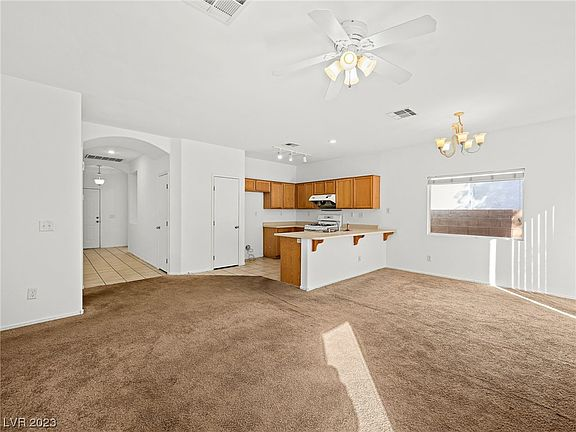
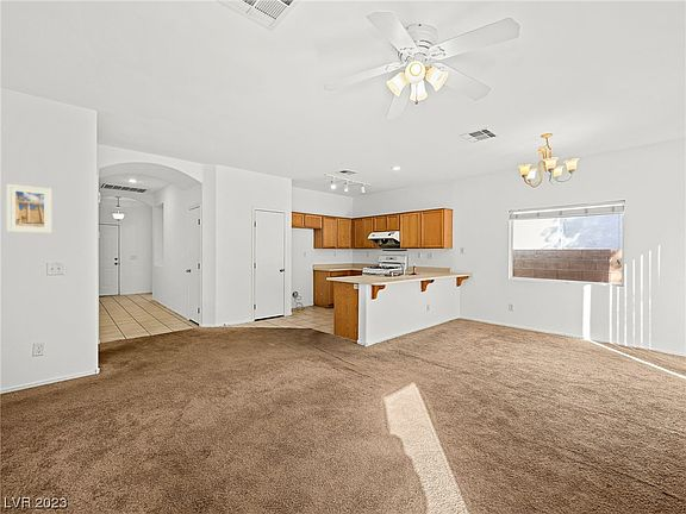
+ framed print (30, 209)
